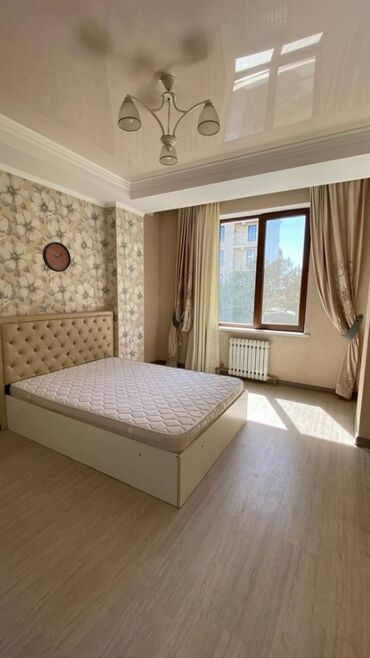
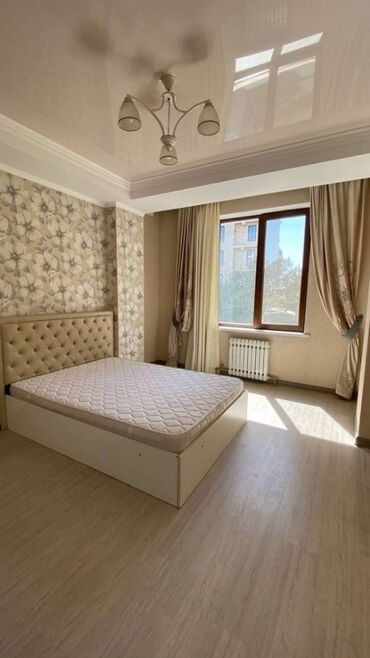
- clock (57, 257)
